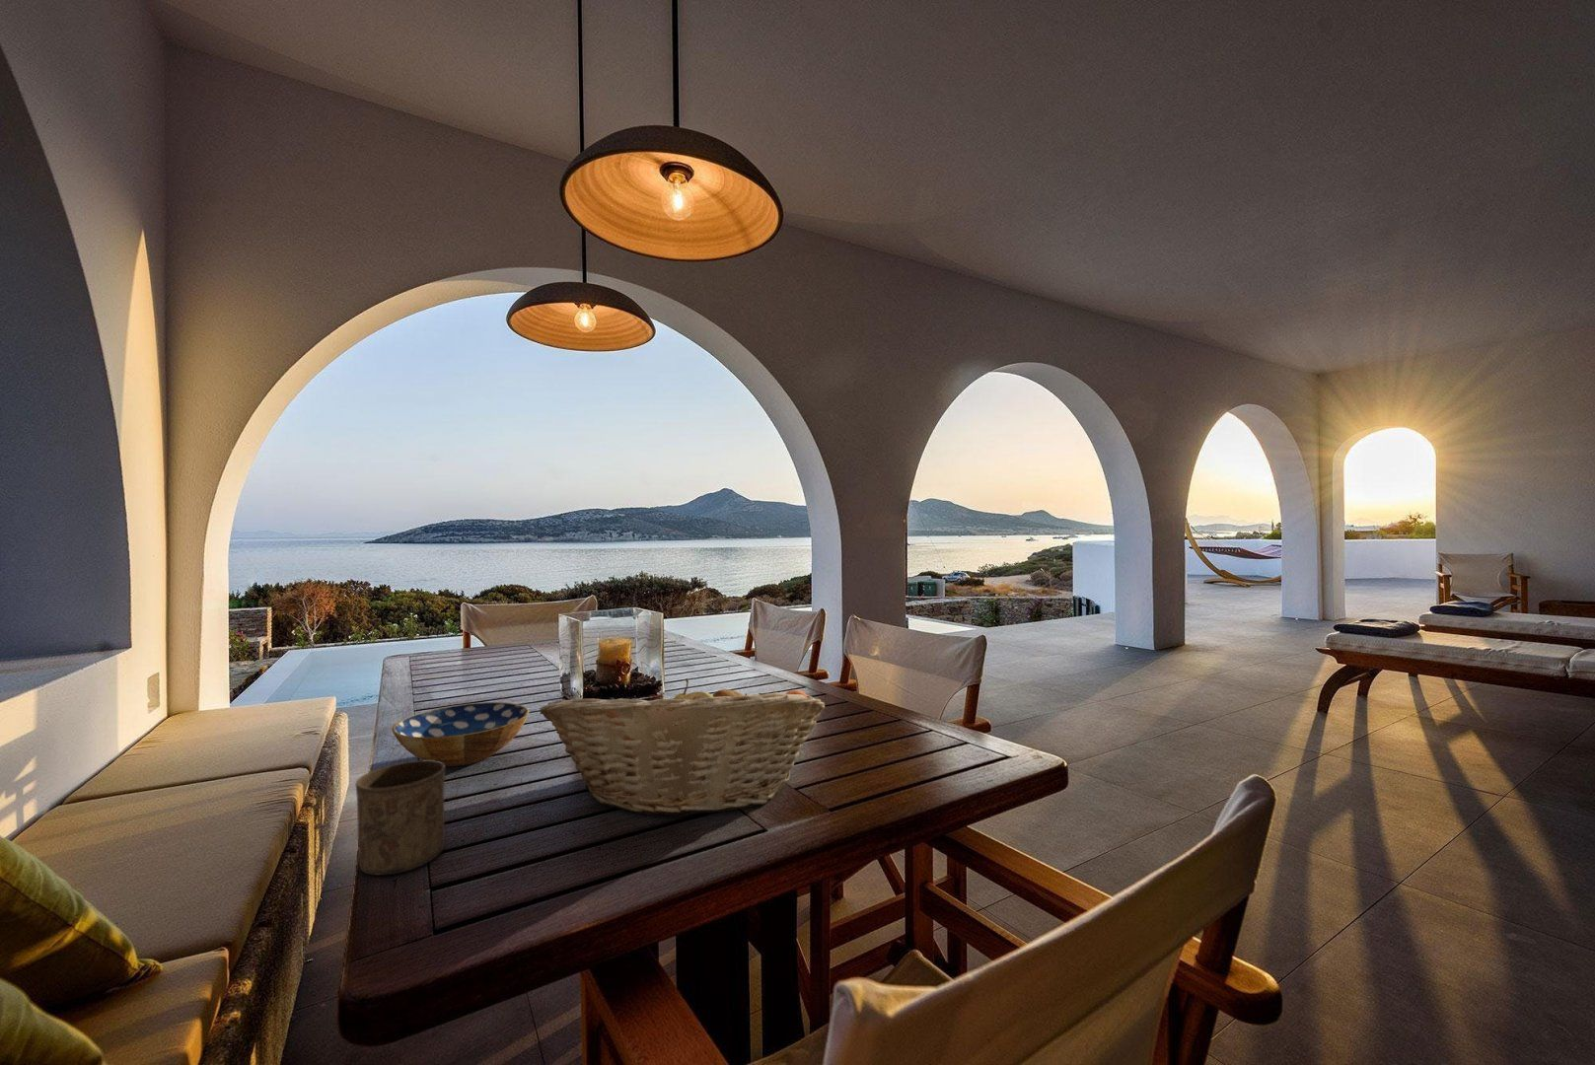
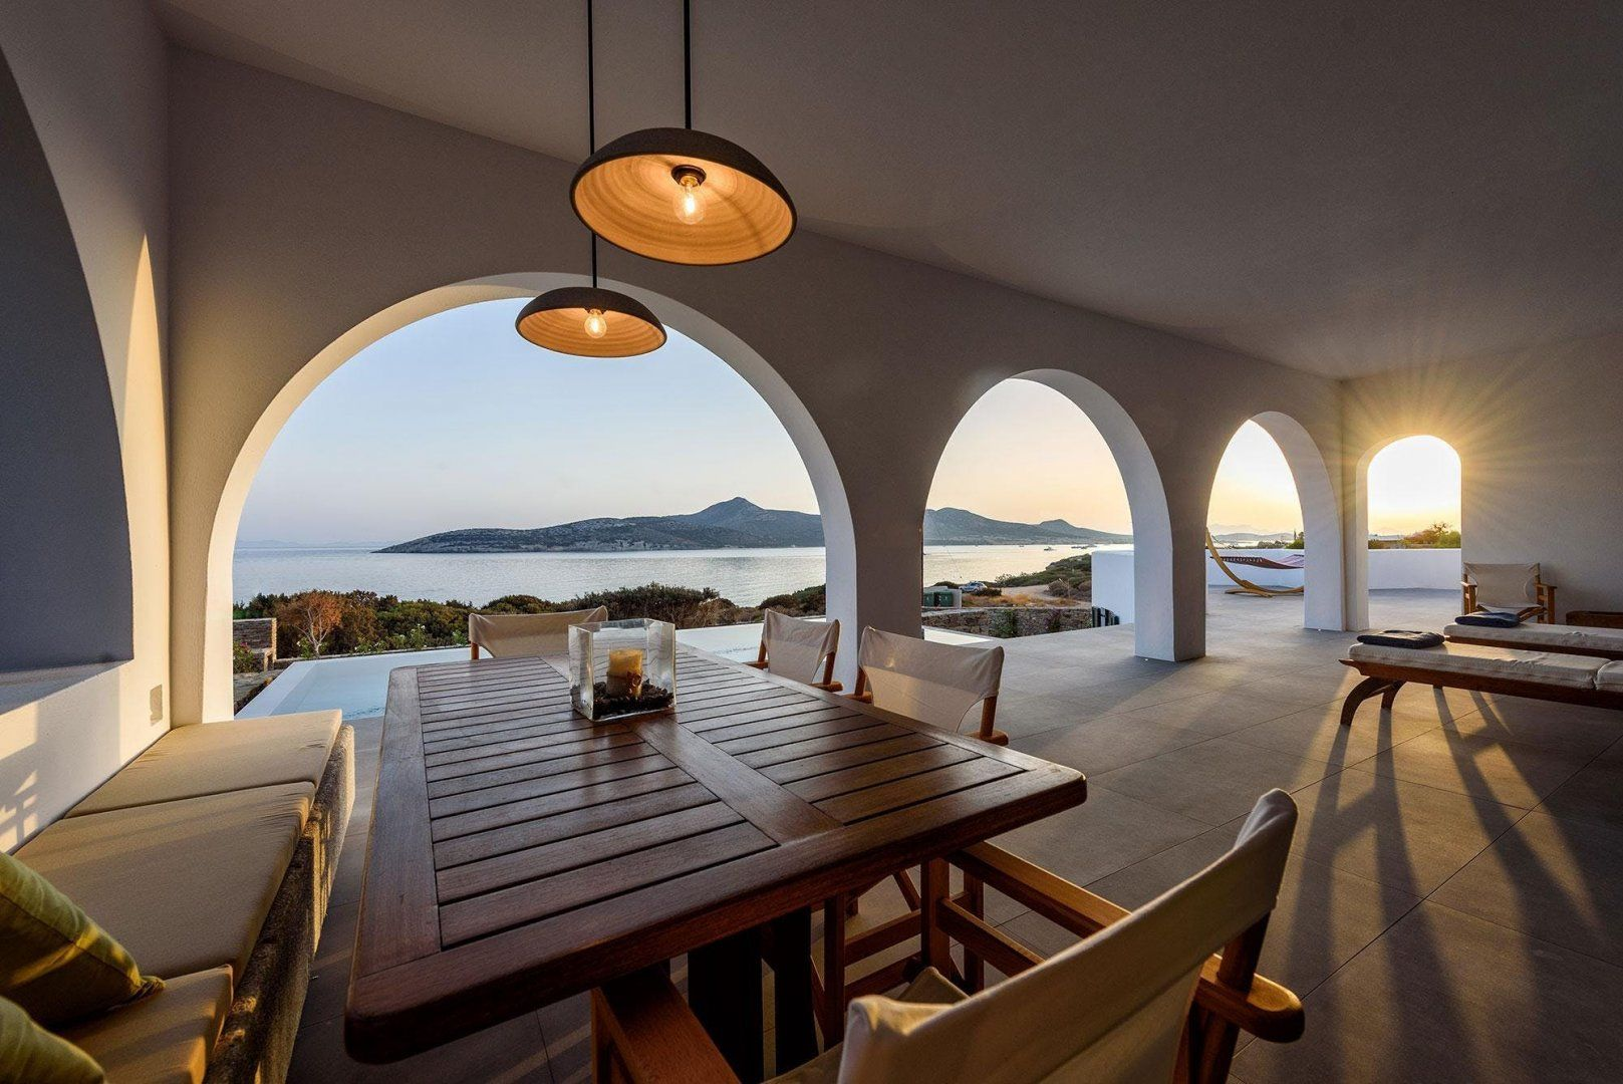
- cup (403, 814)
- fruit basket (686, 730)
- bowl (464, 737)
